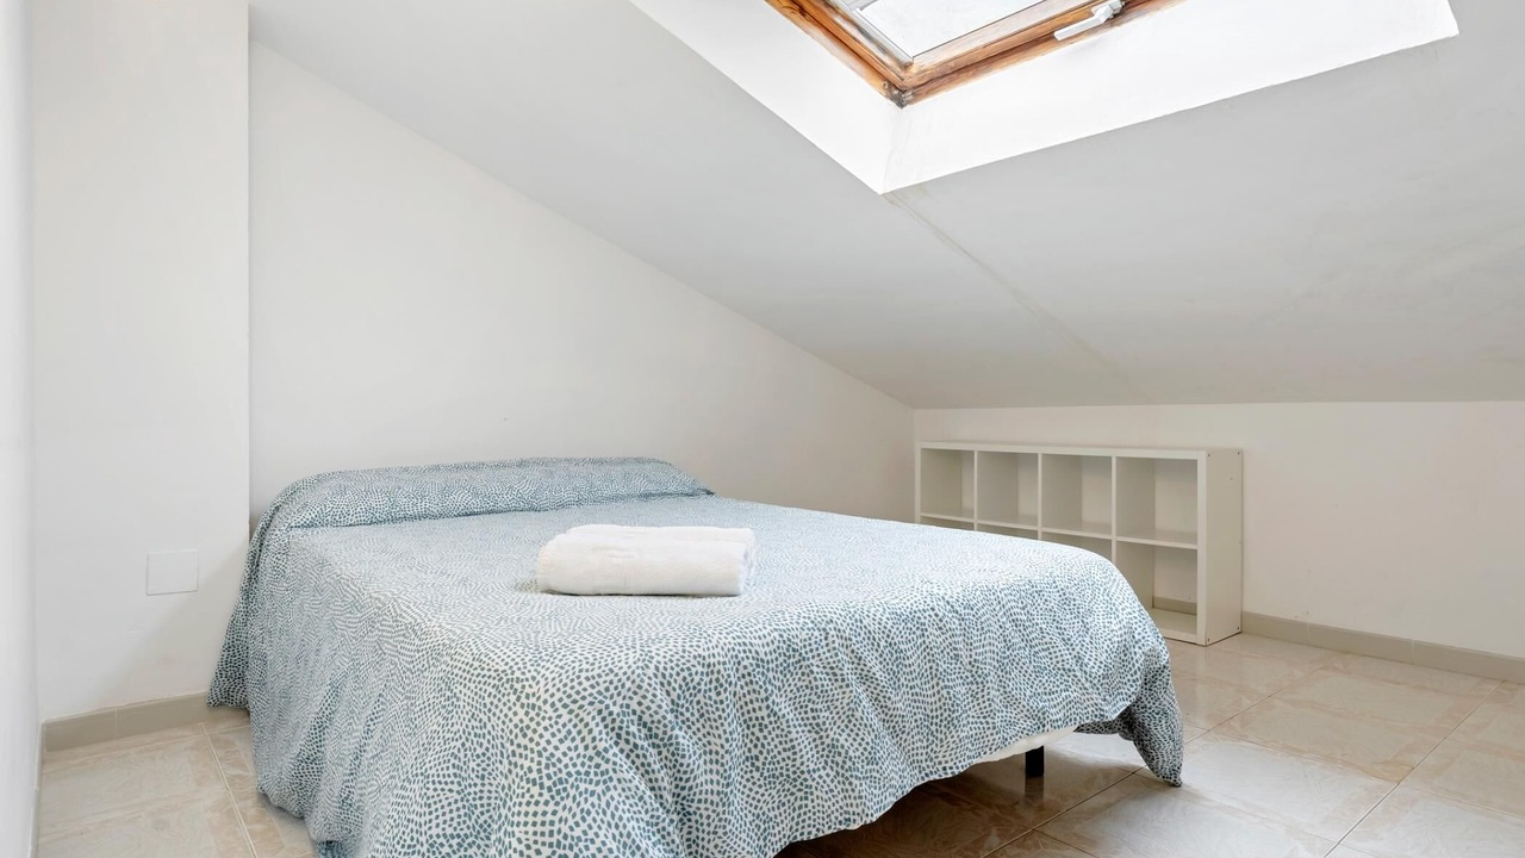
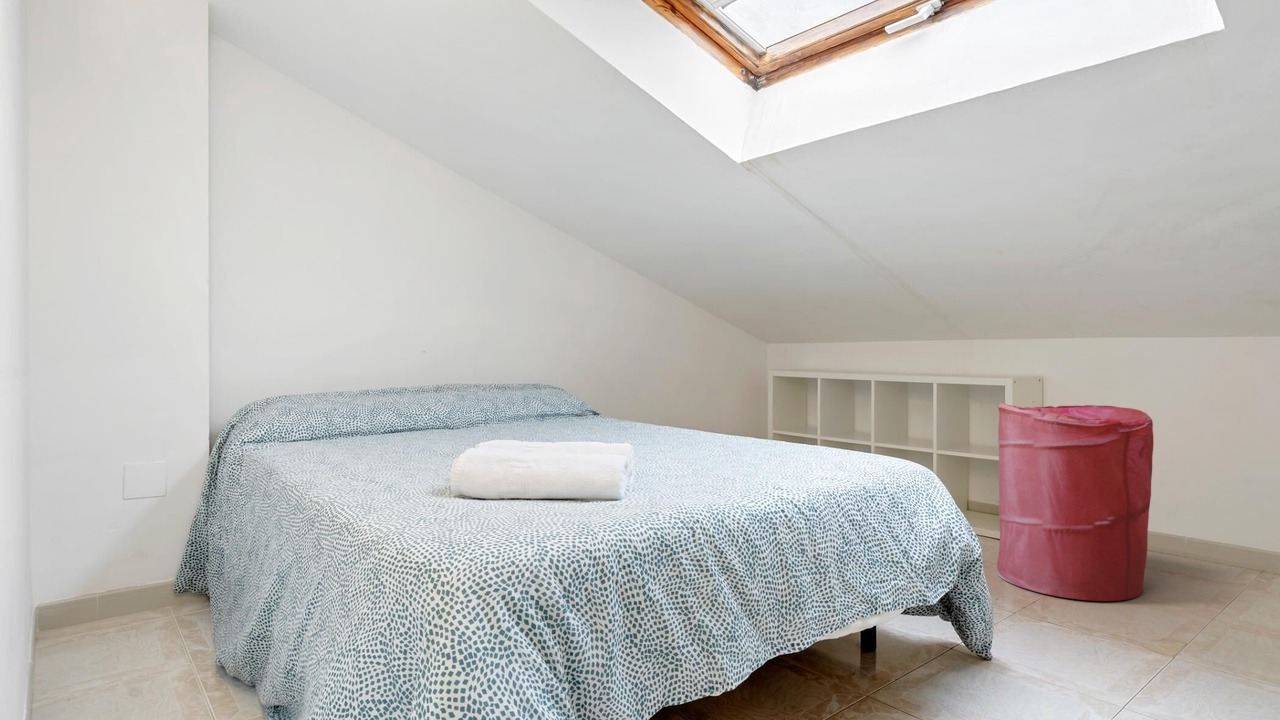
+ laundry hamper (1072, 493)
